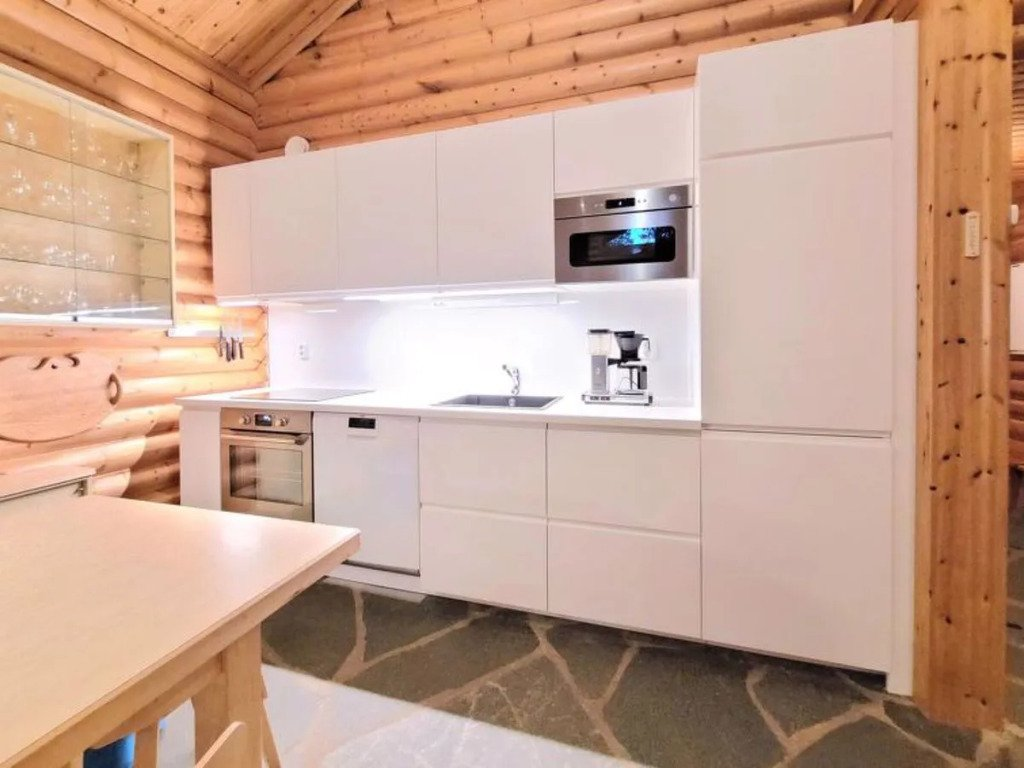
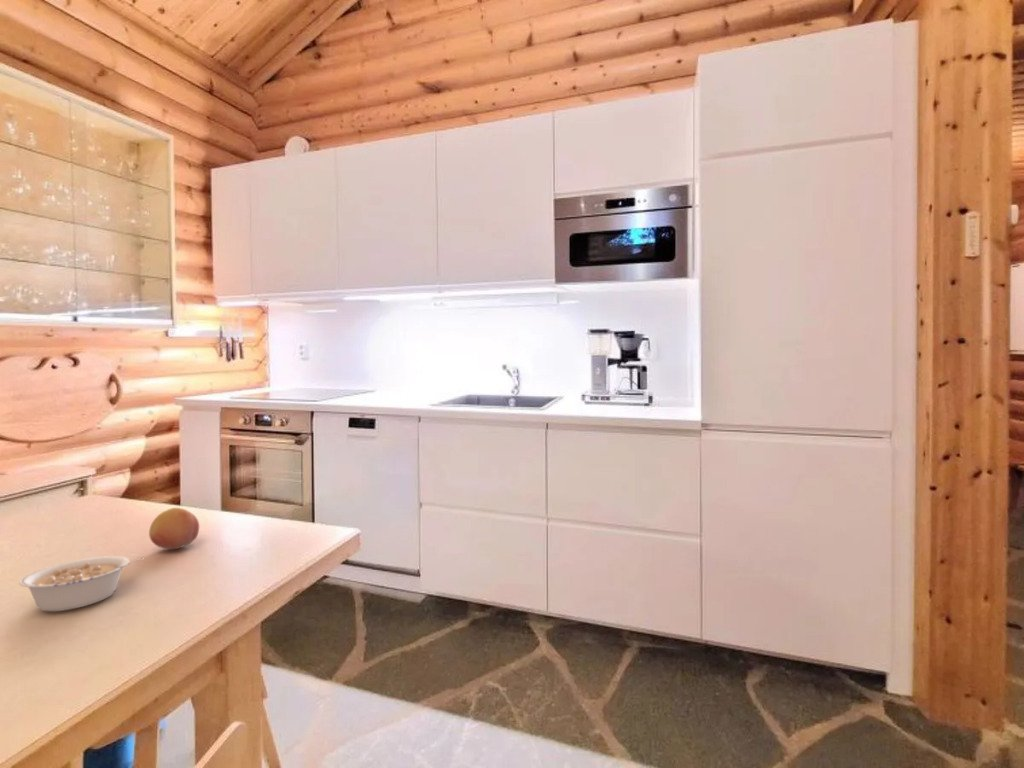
+ fruit (175, 527)
+ legume (81, 580)
